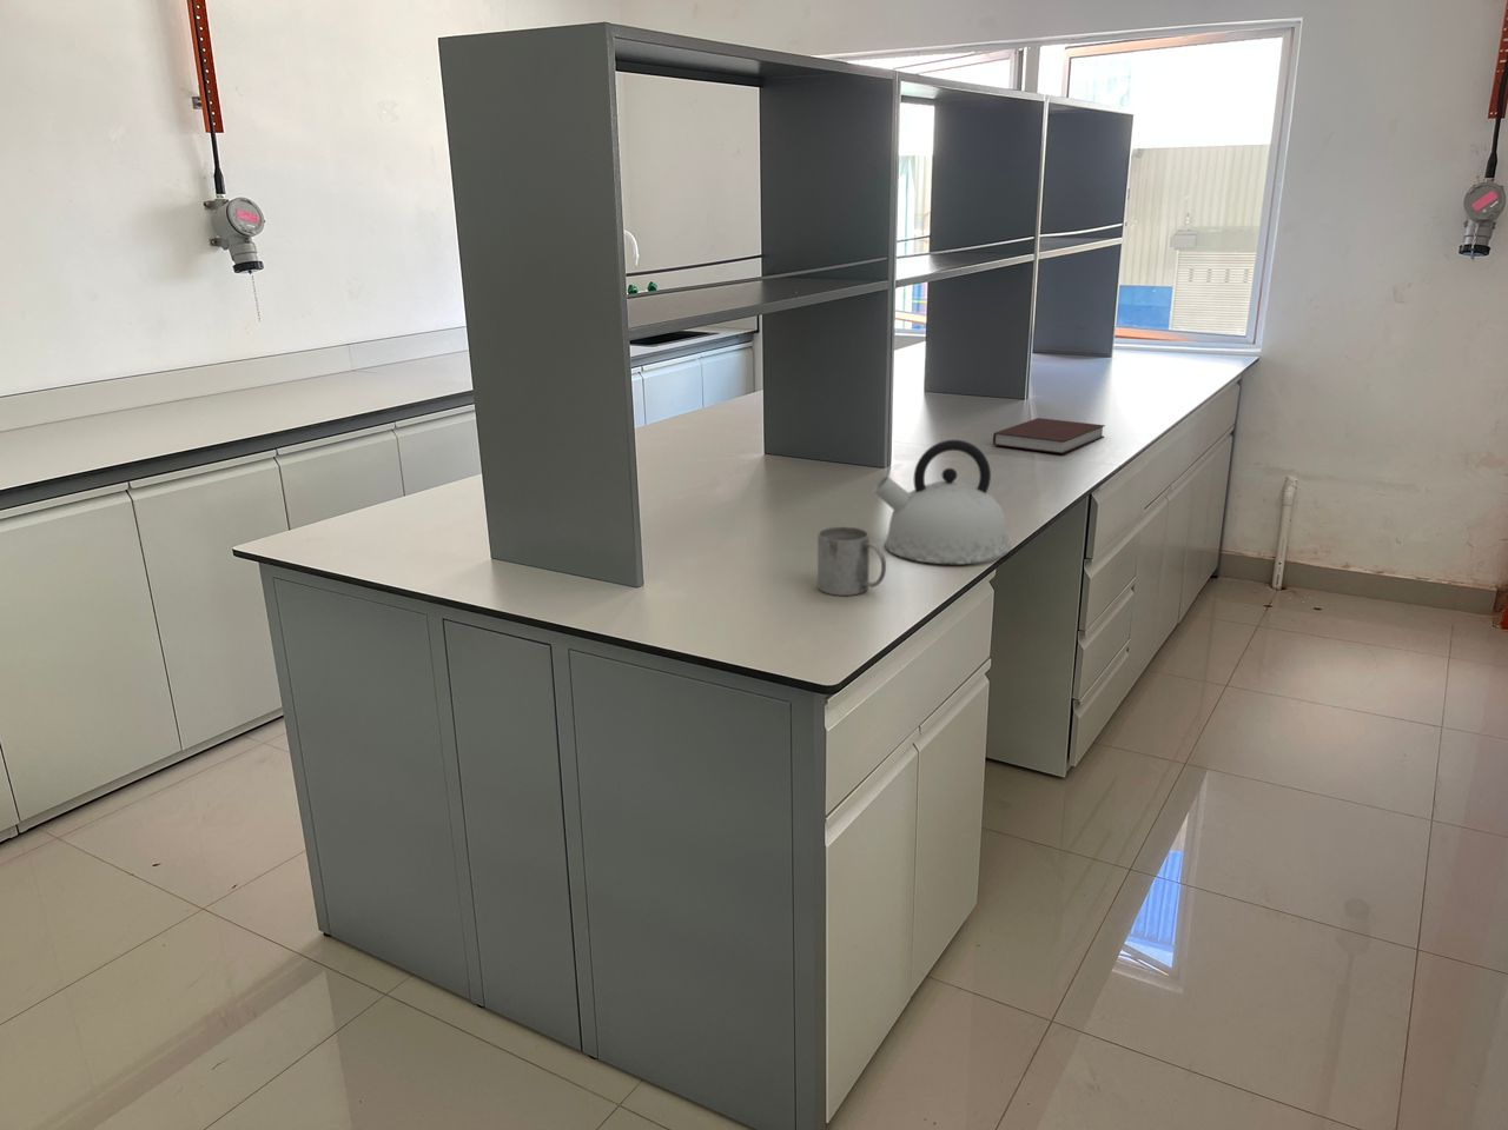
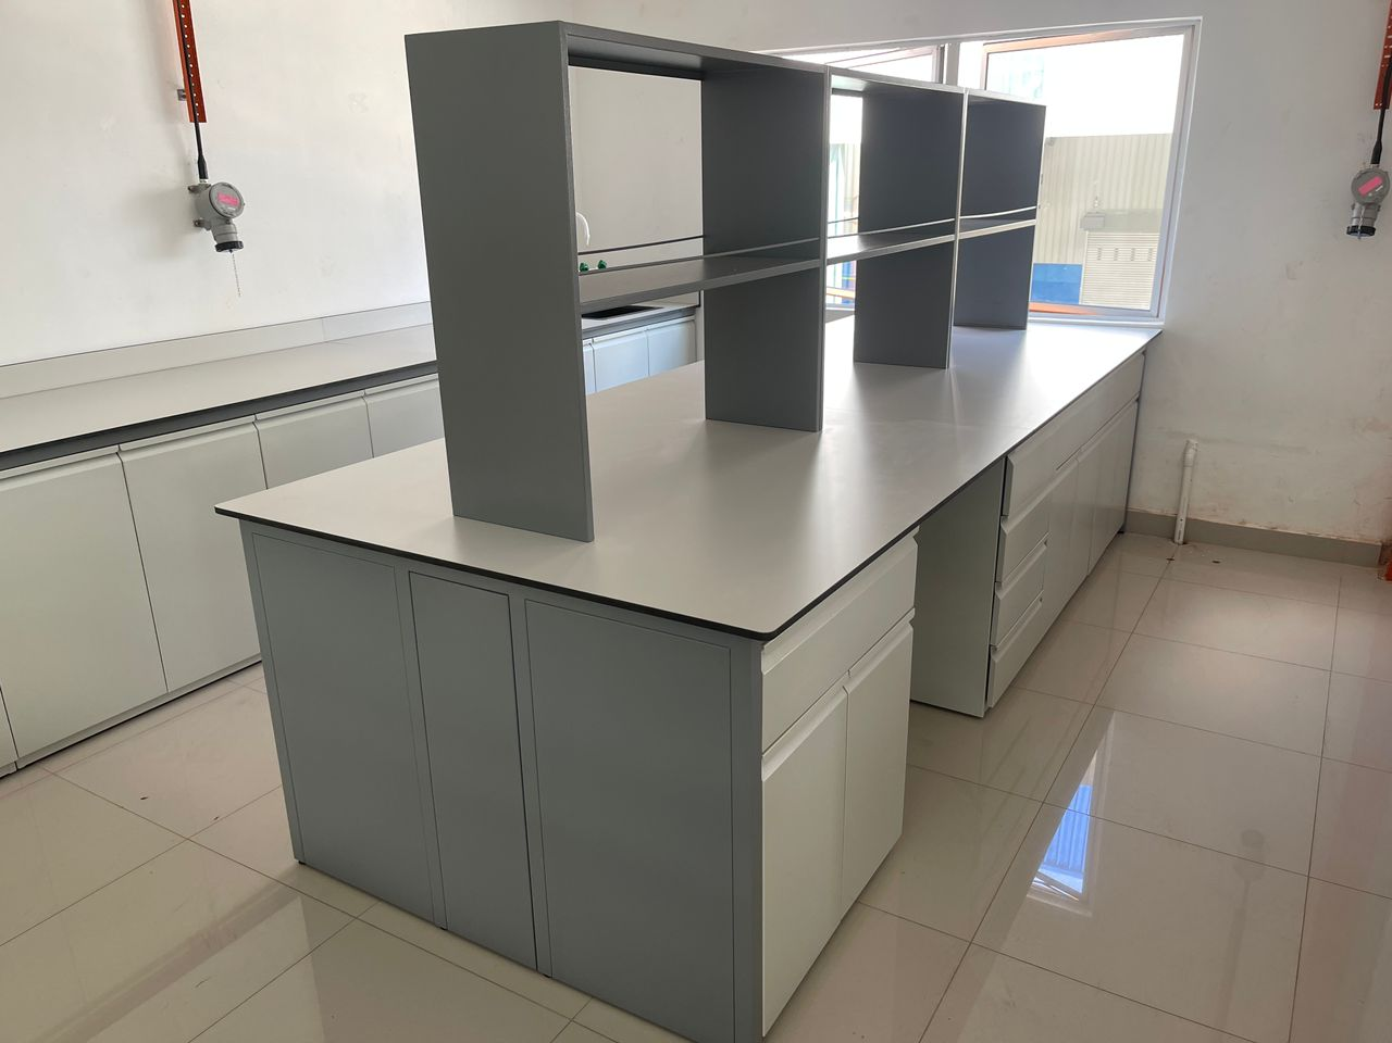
- kettle (943, 494)
- mug (851, 561)
- notebook (1048, 434)
